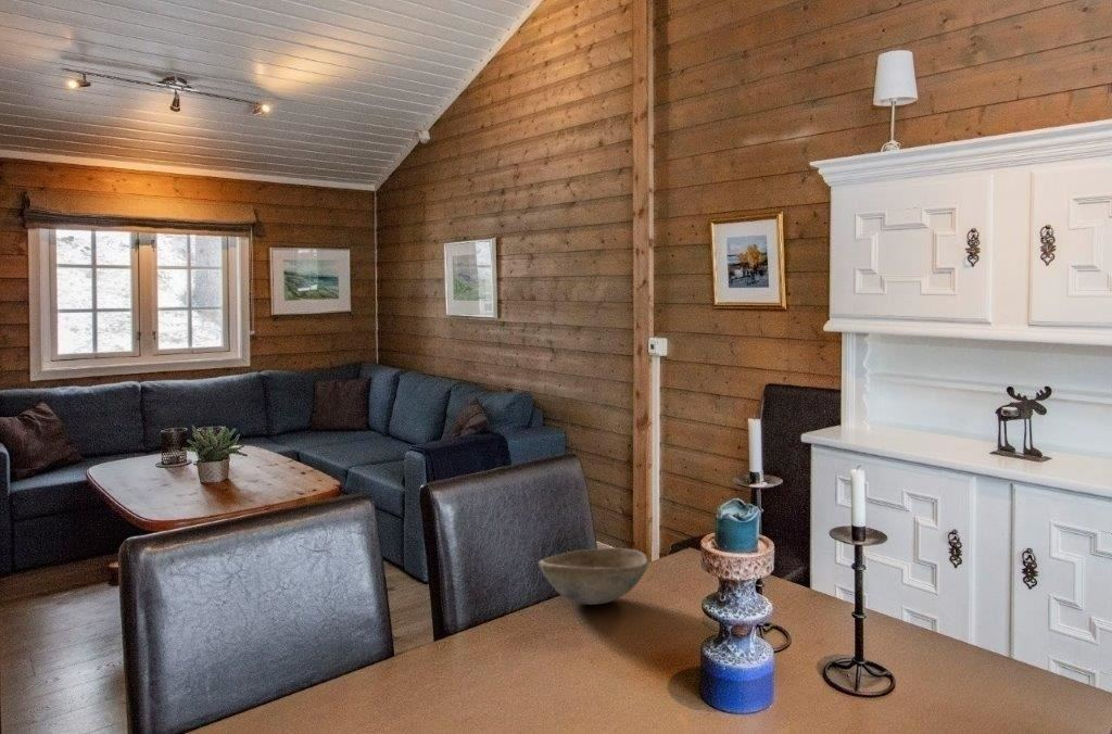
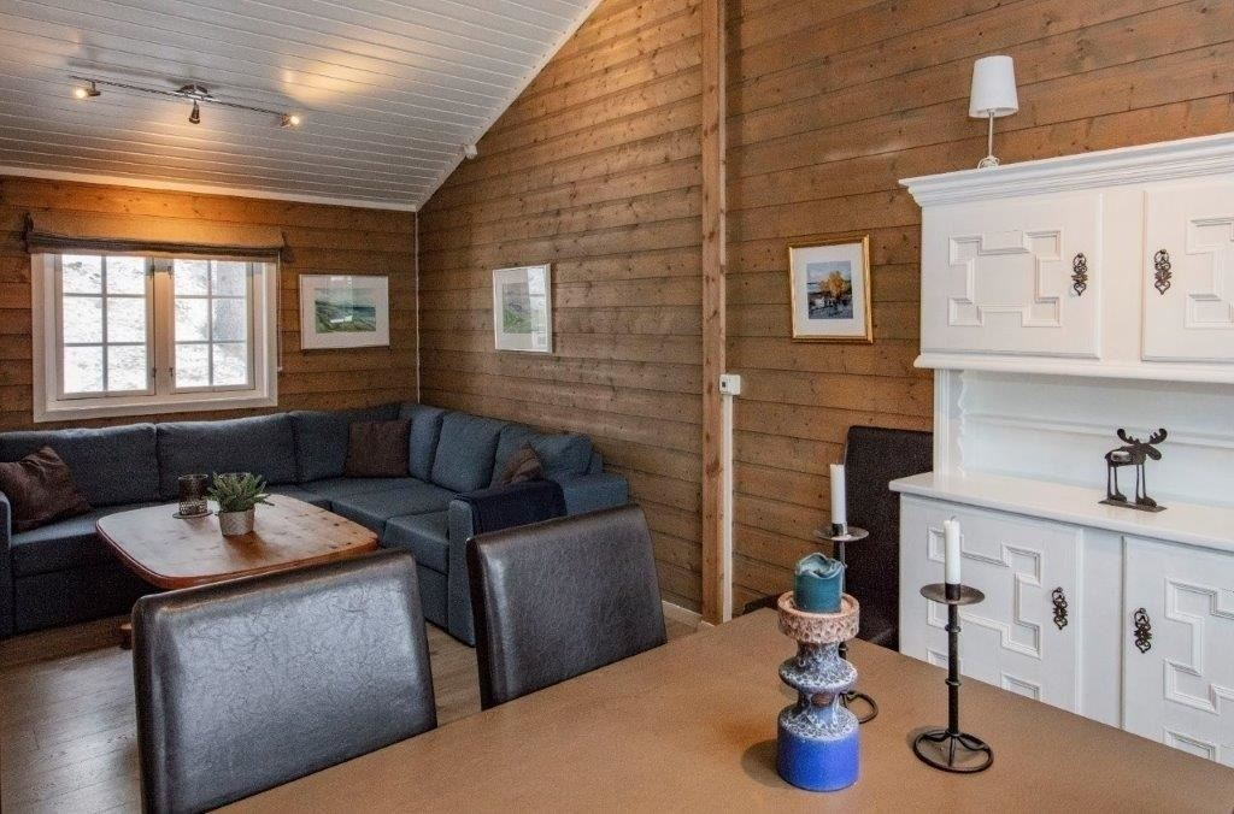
- bowl (593, 577)
